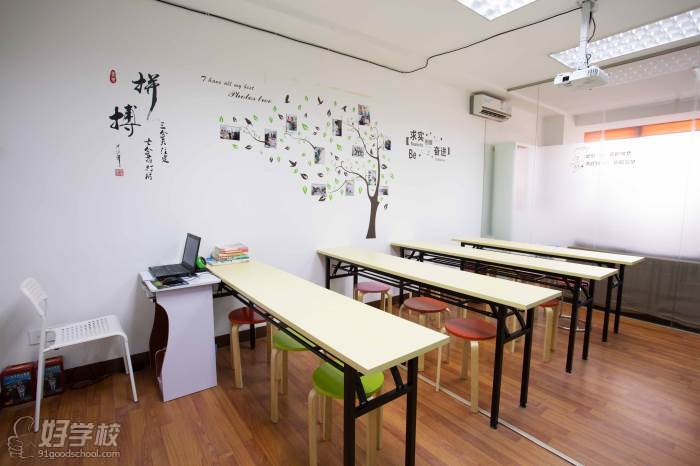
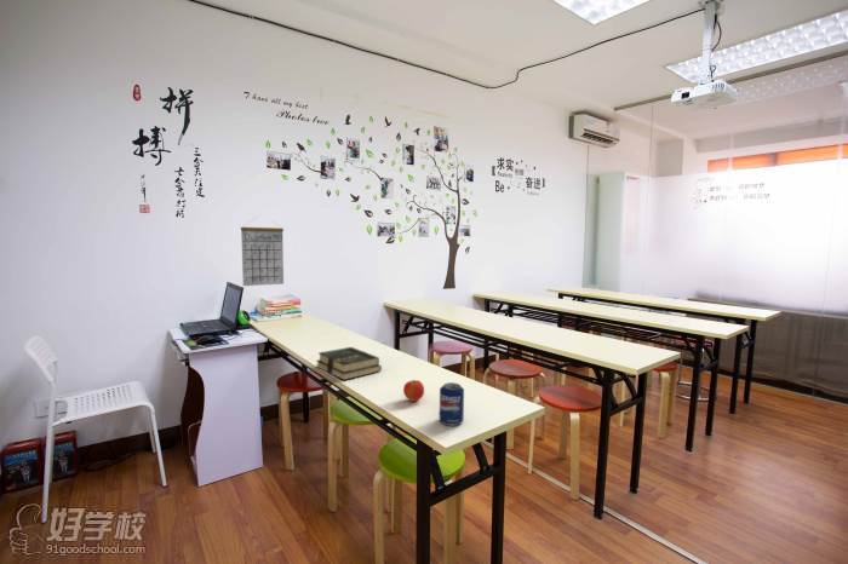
+ calendar (263, 249)
+ book (348, 361)
+ beverage can (451, 403)
+ apple (413, 390)
